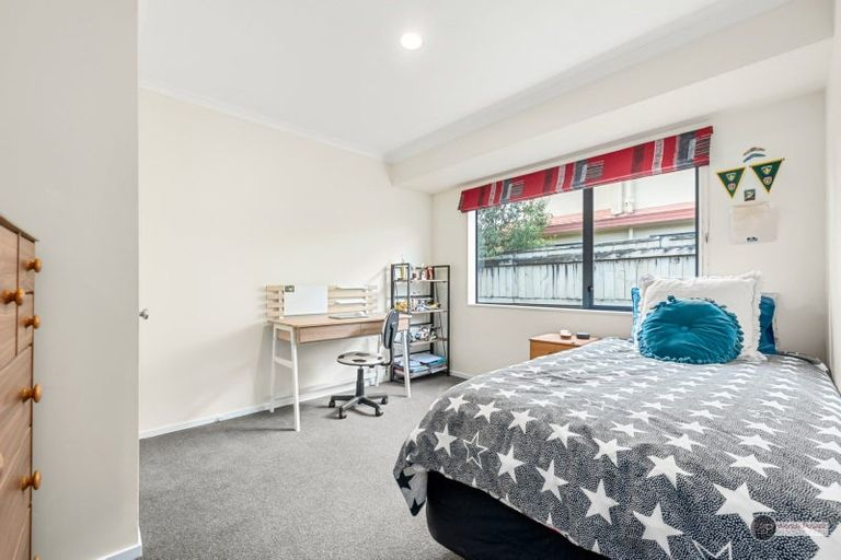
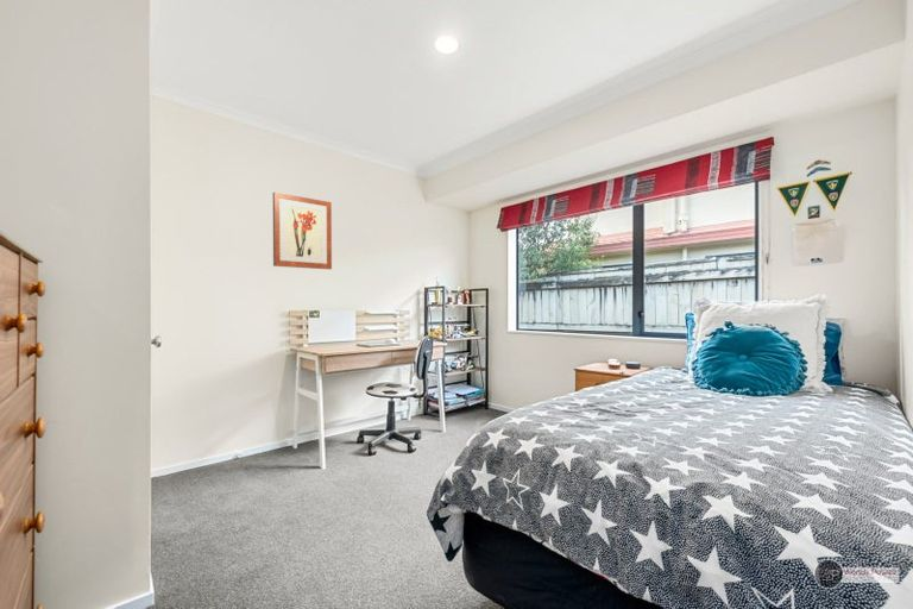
+ wall art (303, 232)
